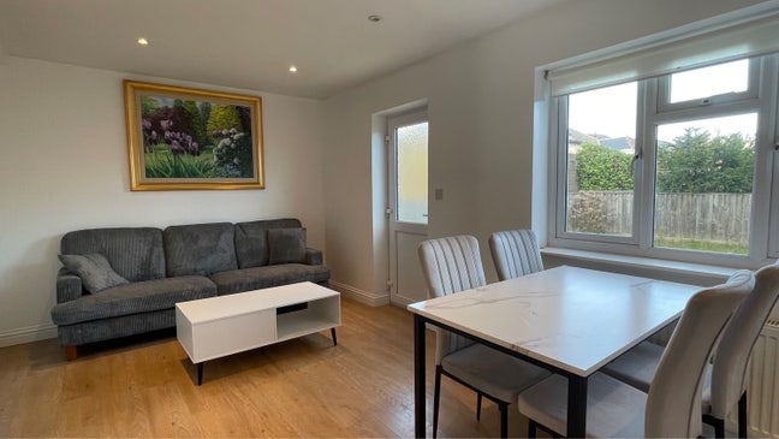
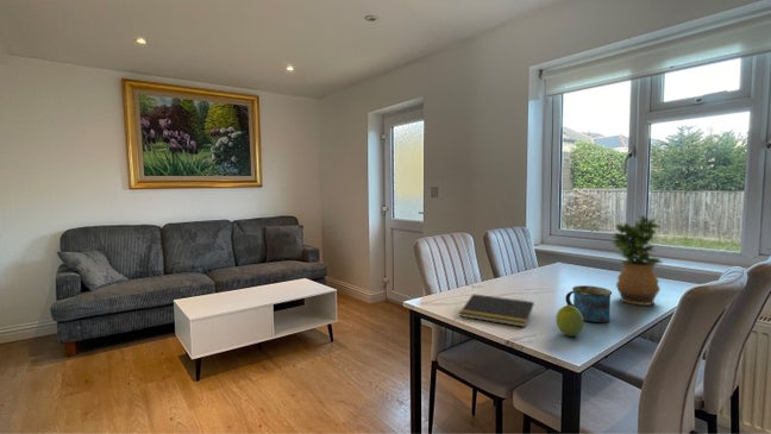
+ notepad (496, 308)
+ potted plant (632, 257)
+ mug (587, 302)
+ fruit (569, 320)
